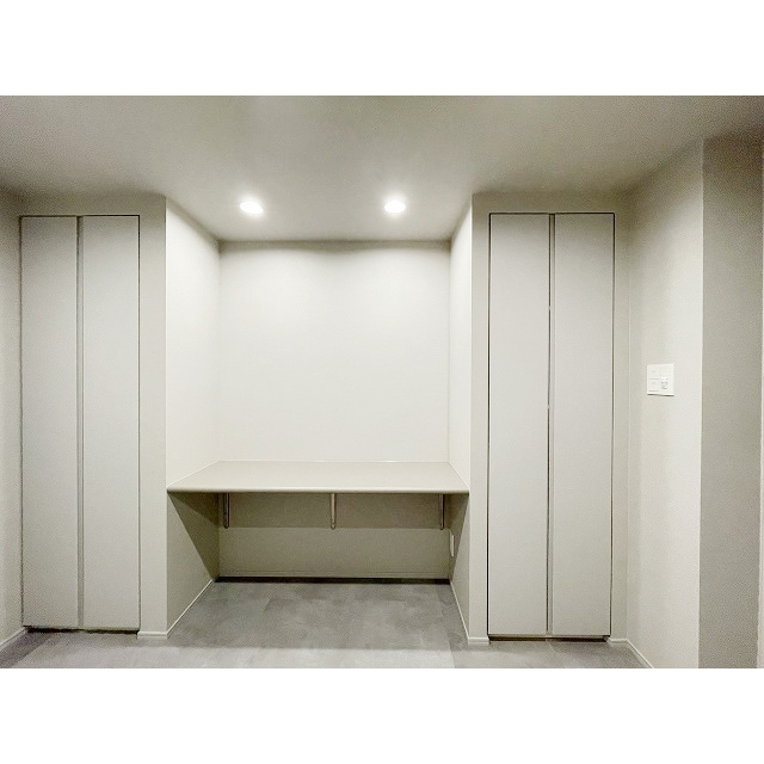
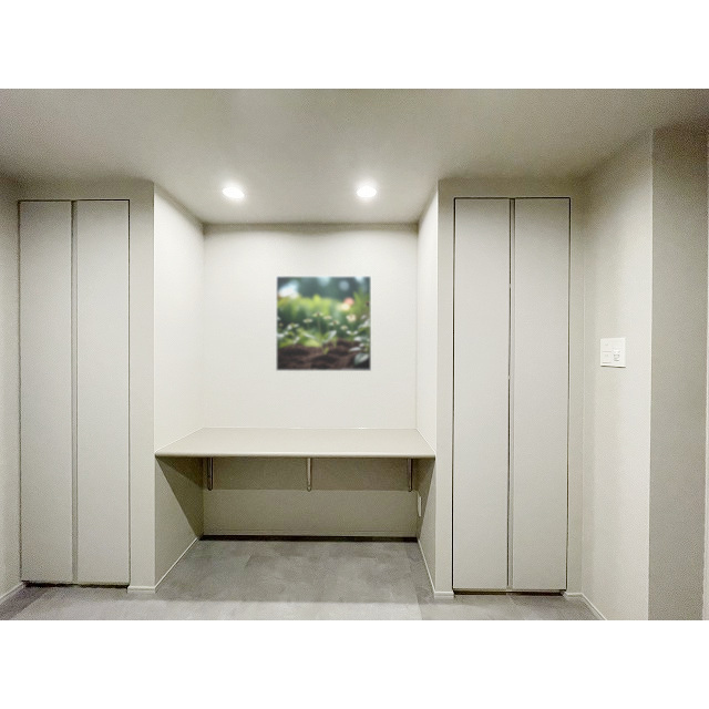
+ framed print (323, 323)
